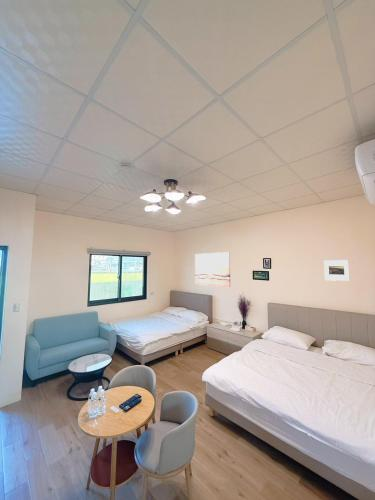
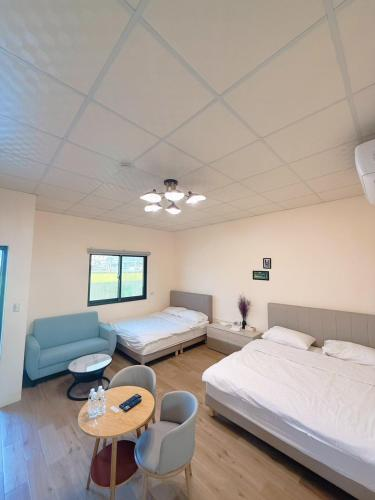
- wall art (211, 269)
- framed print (336, 270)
